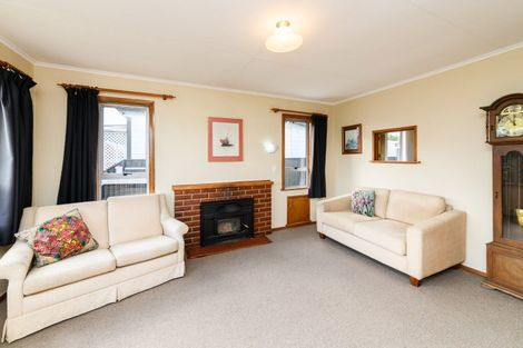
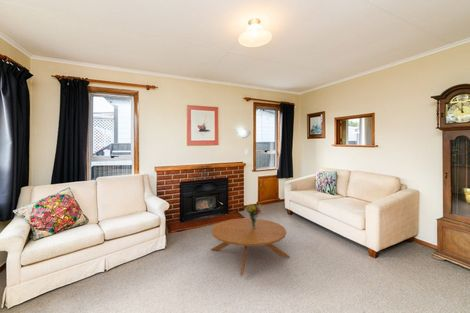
+ coffee table (248, 241)
+ bouquet (254, 215)
